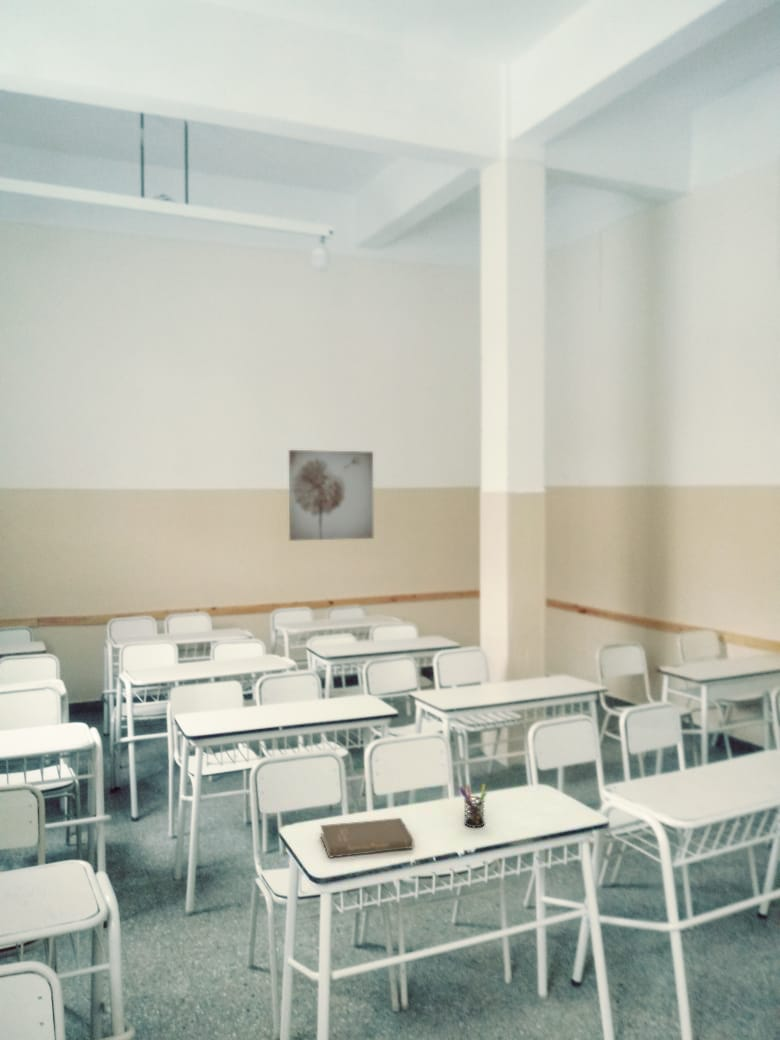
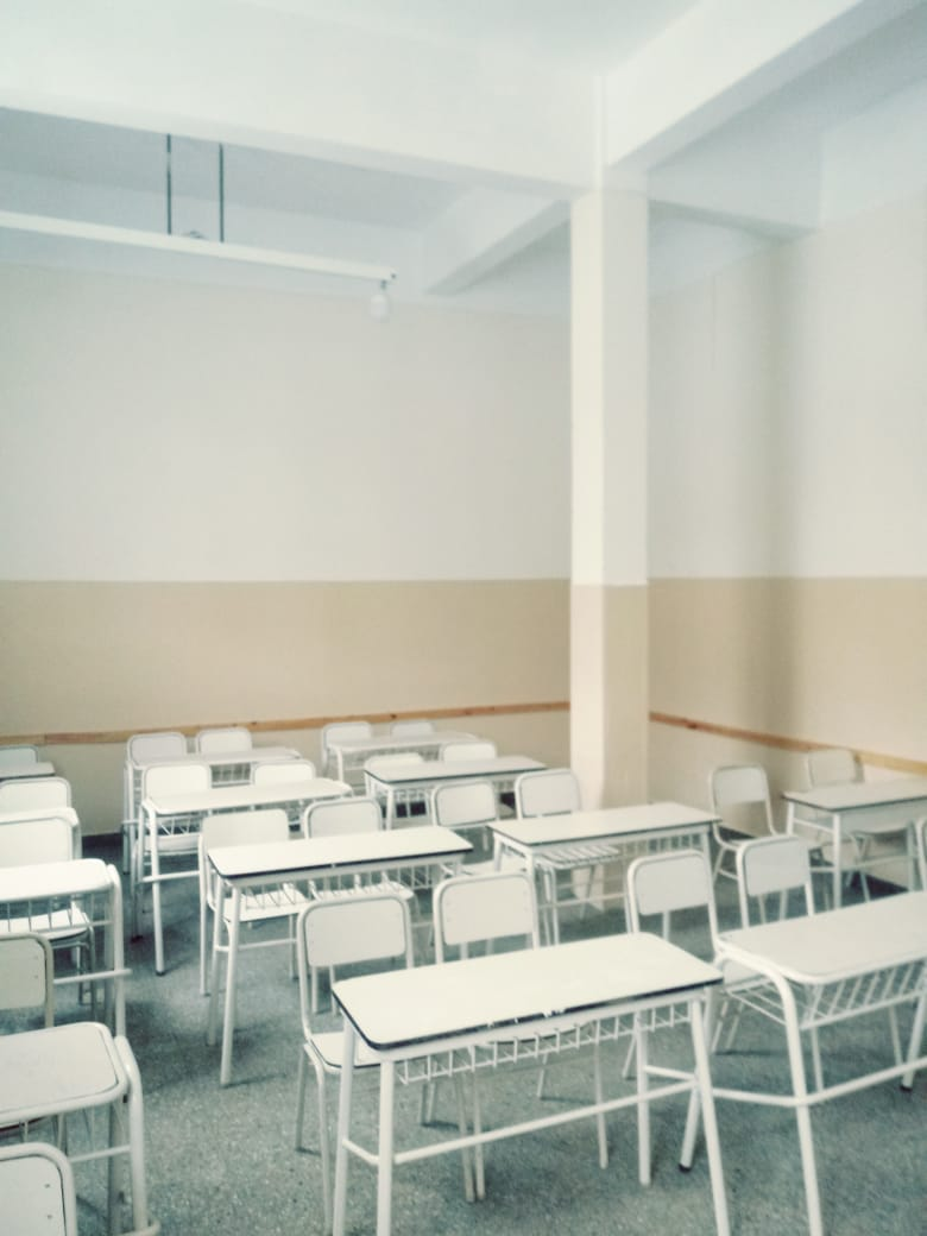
- pen holder (475, 803)
- book (366, 837)
- wall art (332, 495)
